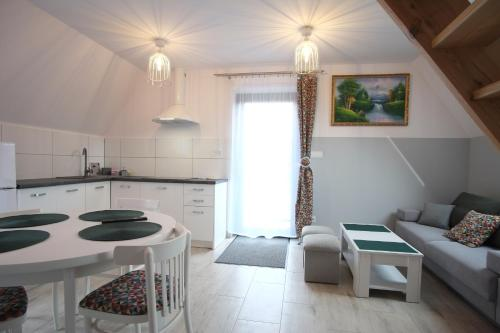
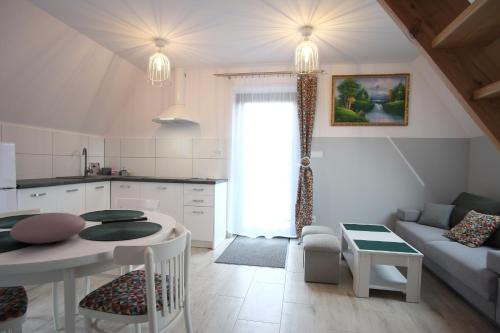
+ decorative bowl (50, 227)
